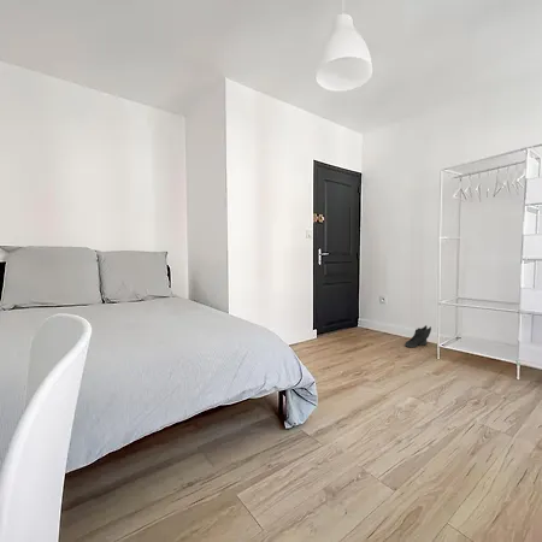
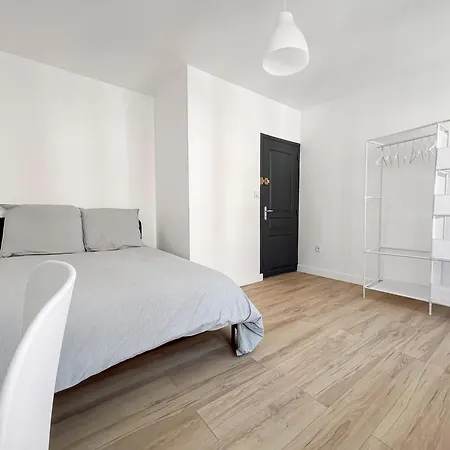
- sneaker (417, 335)
